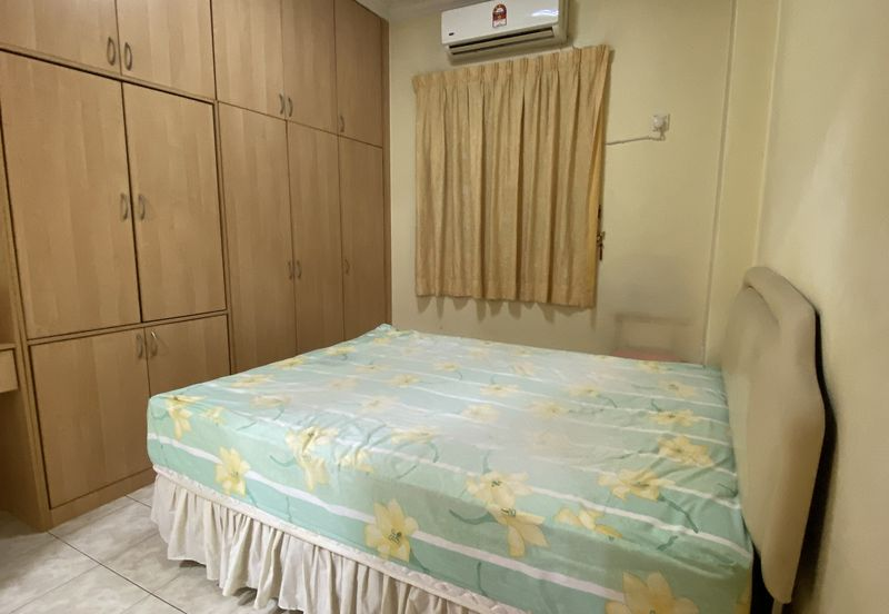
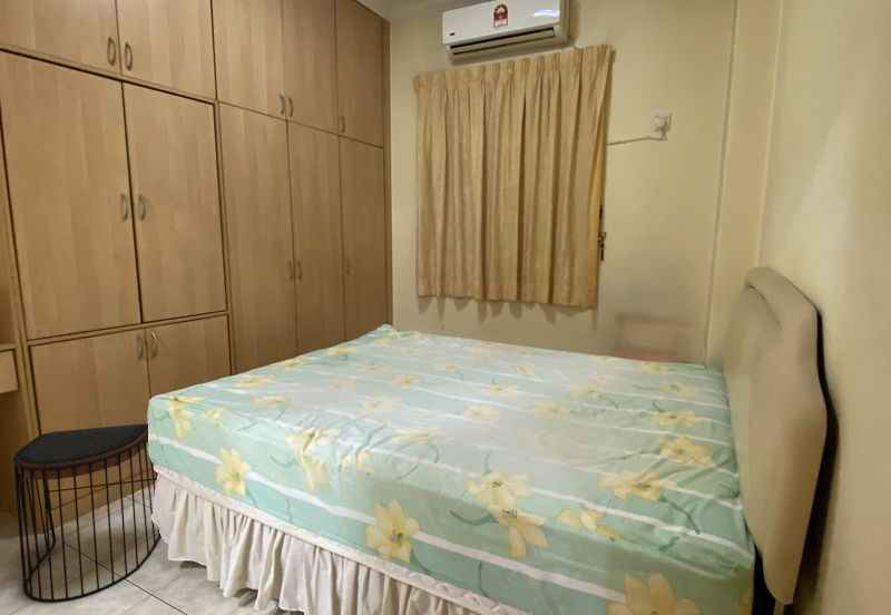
+ stool (91, 504)
